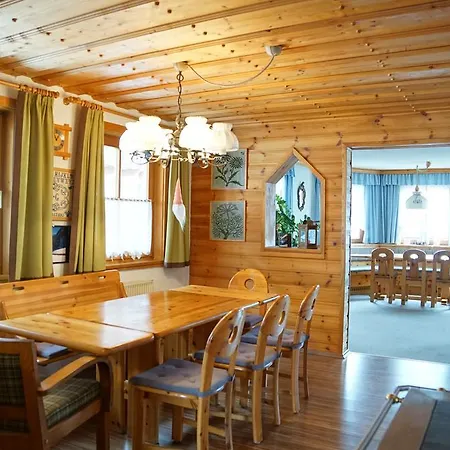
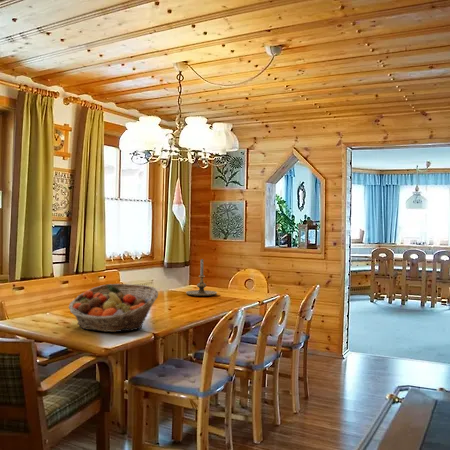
+ candle holder (201, 276)
+ fruit basket (113, 306)
